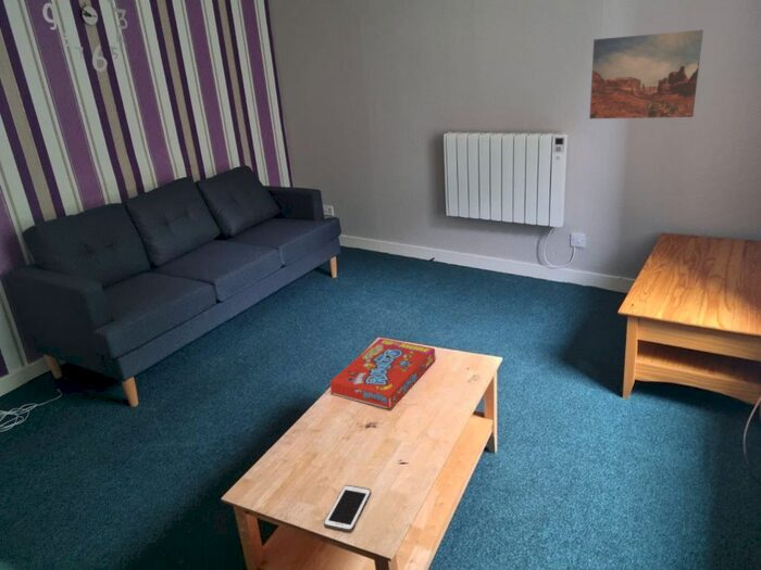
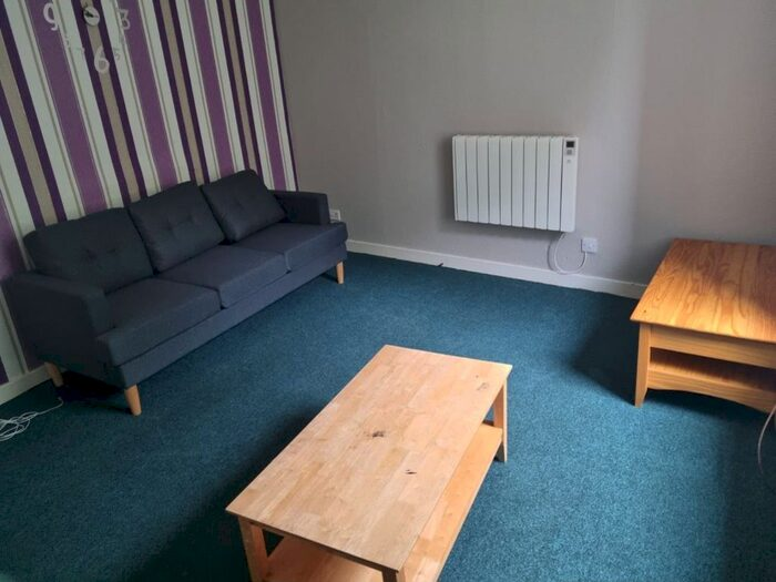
- wall art (641, 77)
- snack box (384, 370)
- cell phone (348, 507)
